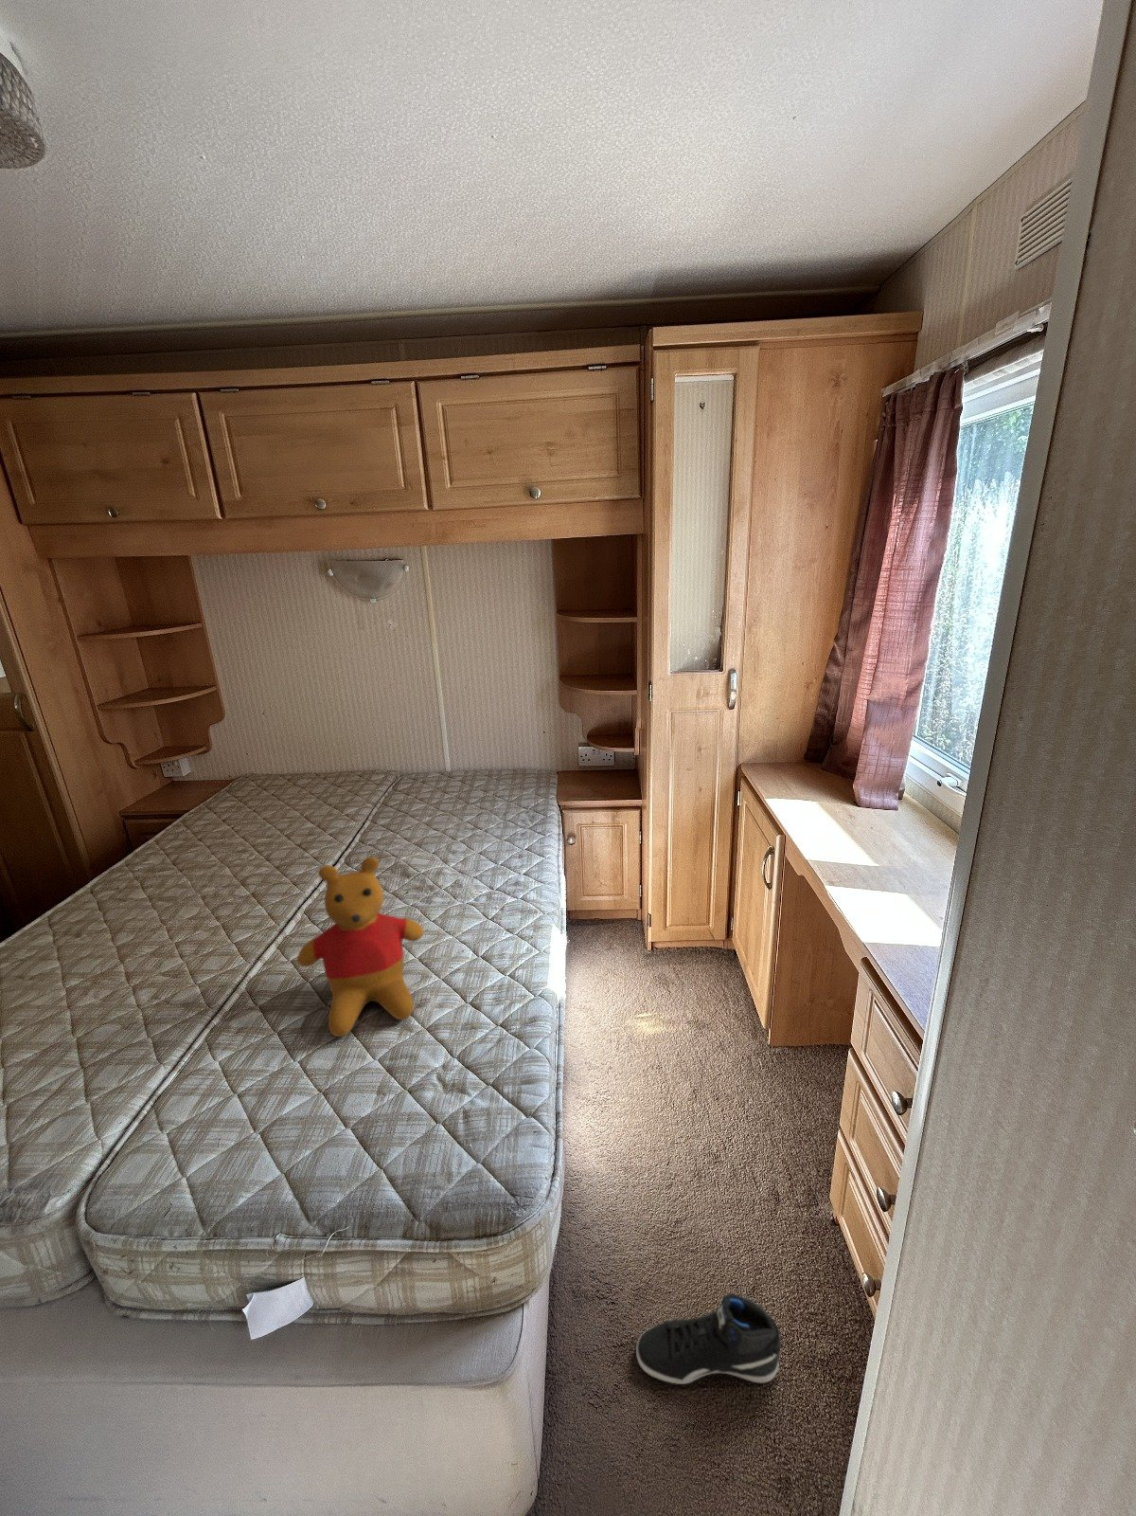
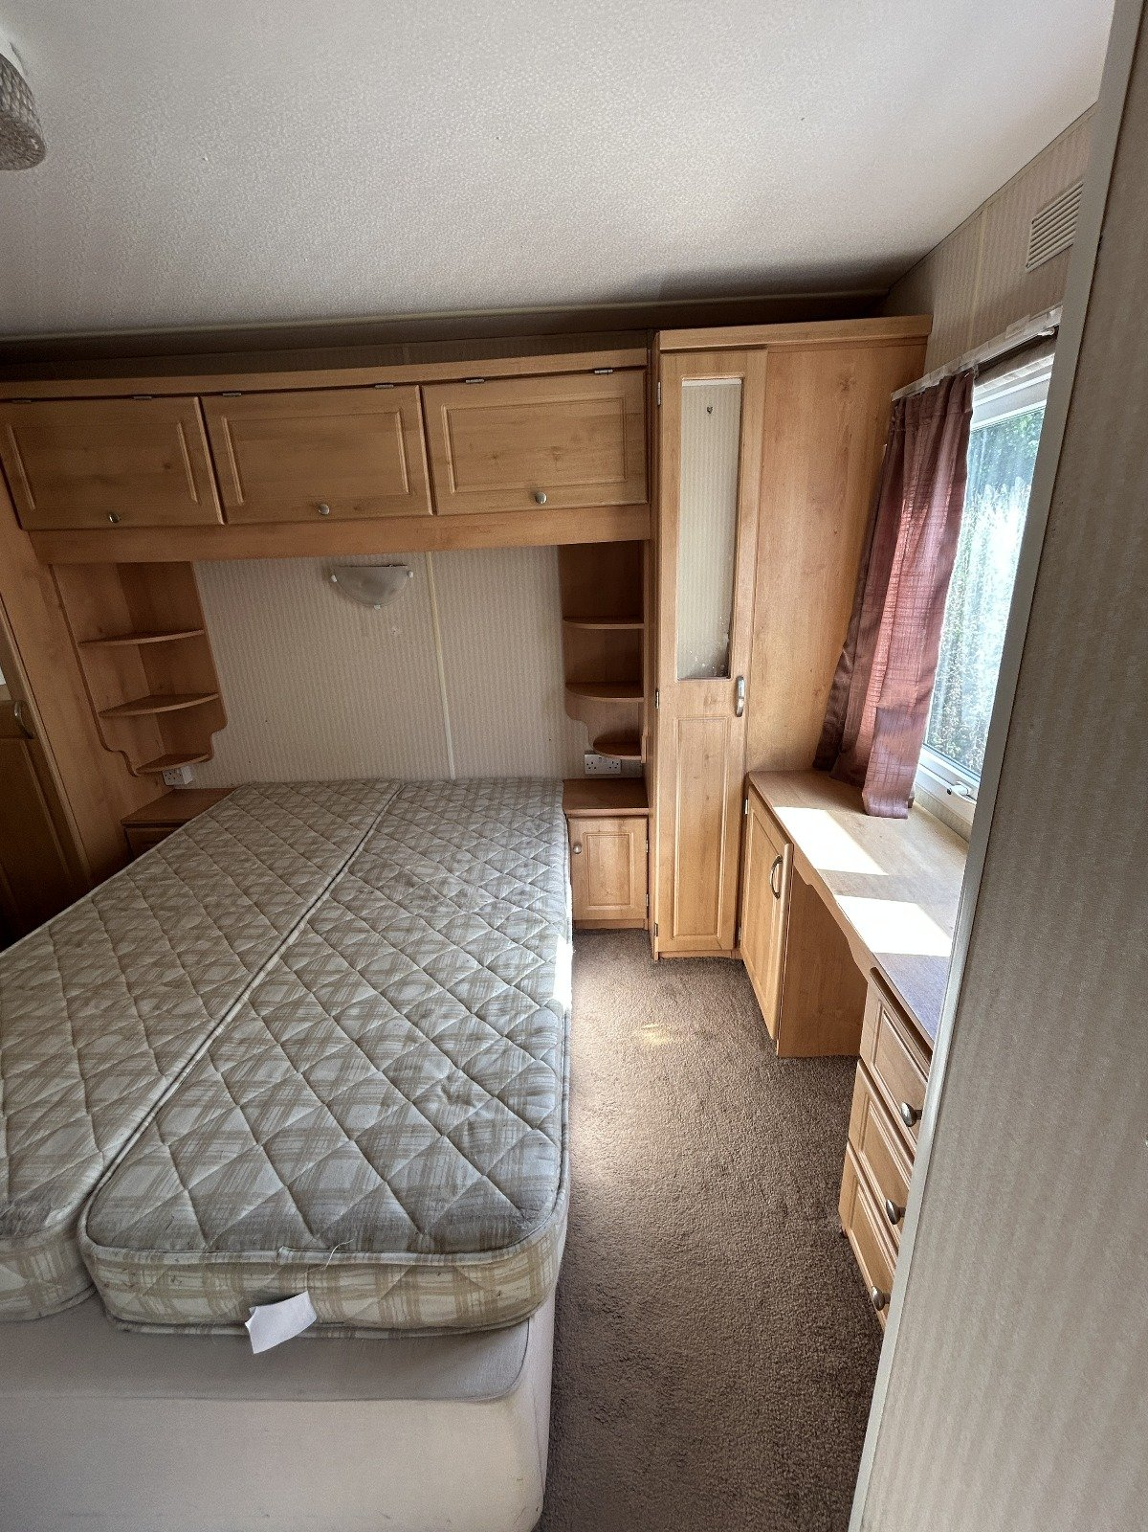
- teddy bear (359, 939)
- sneaker (706, 1330)
